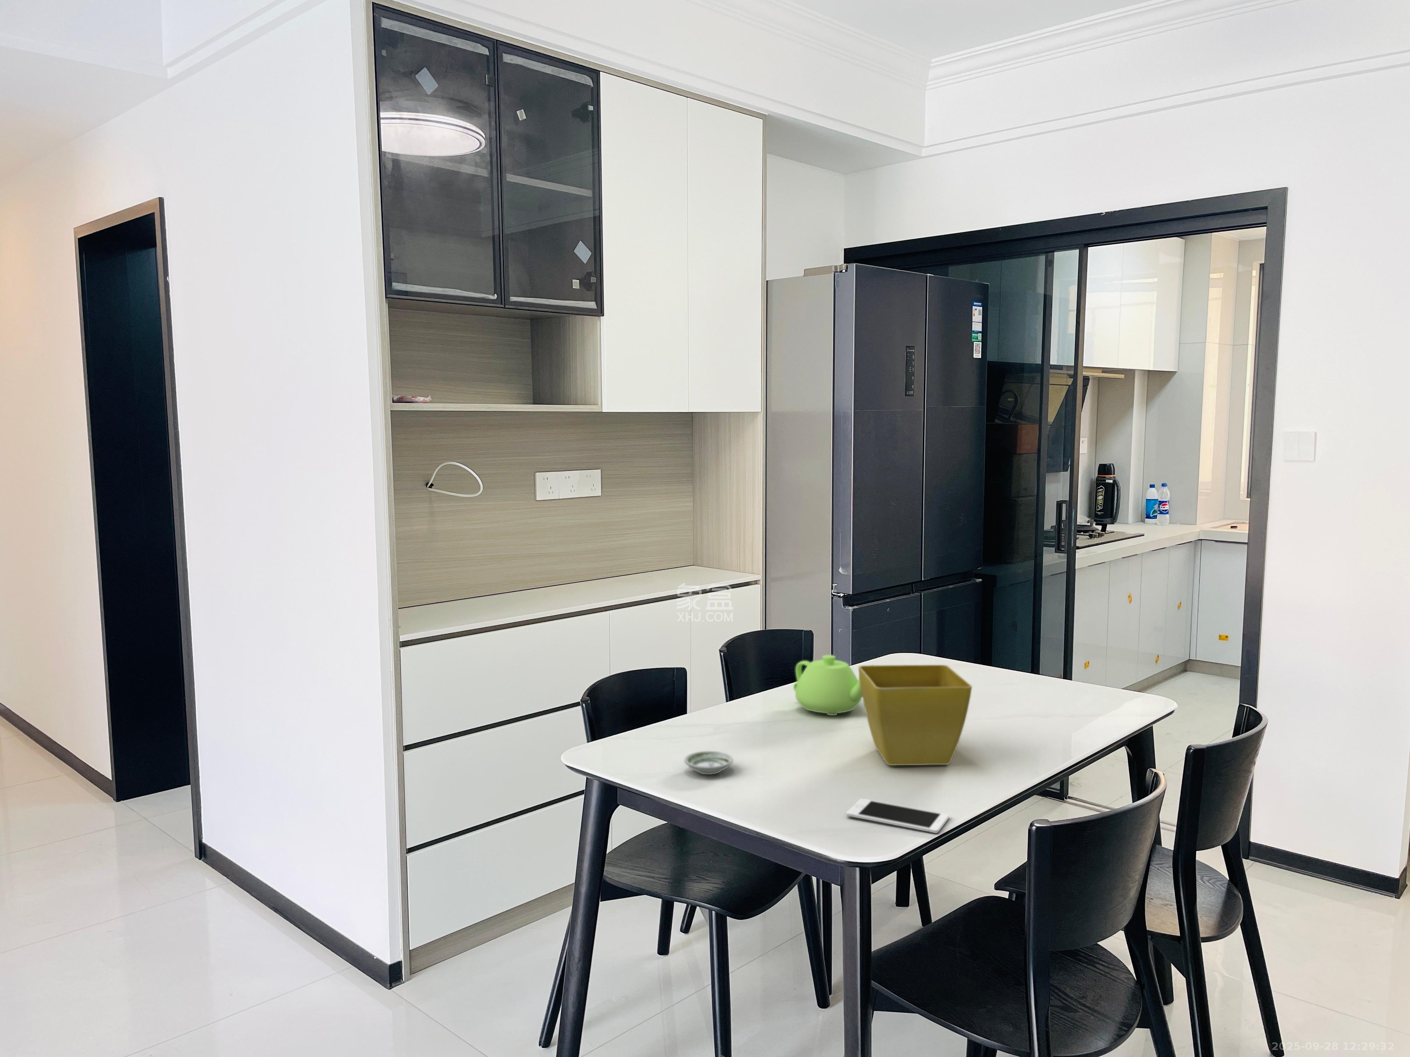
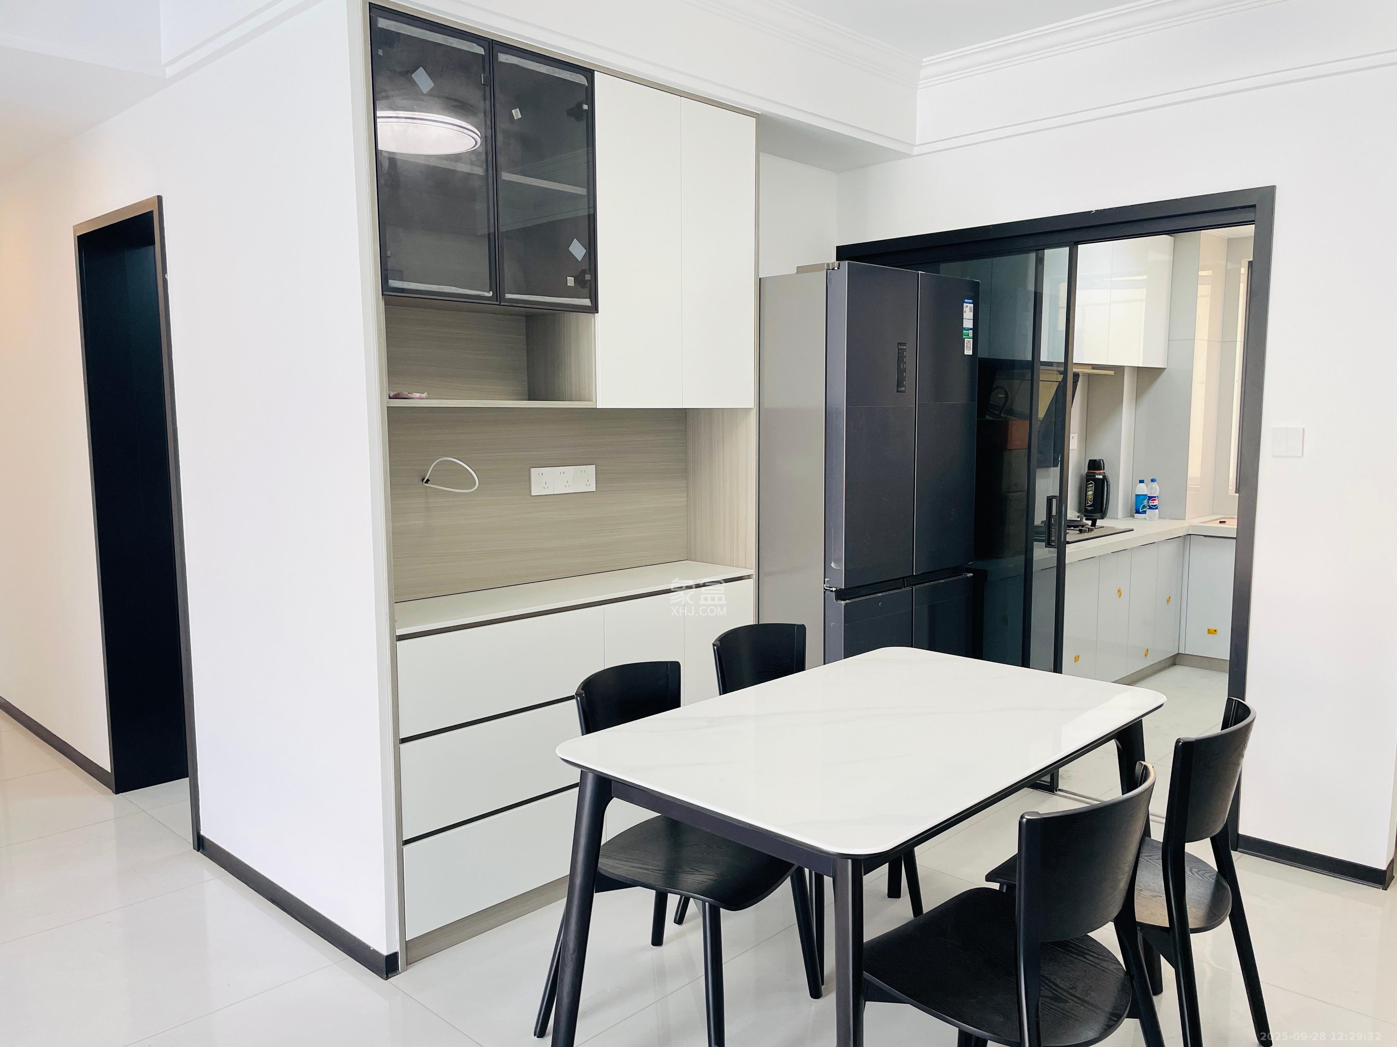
- cell phone (897, 815)
- teapot (832, 683)
- saucer (708, 764)
- flower pot (912, 715)
